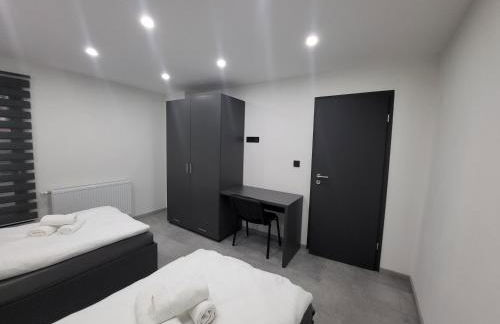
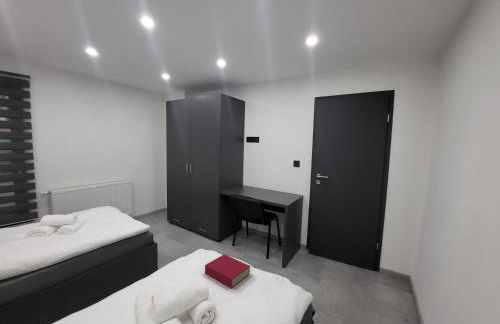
+ book (227, 269)
